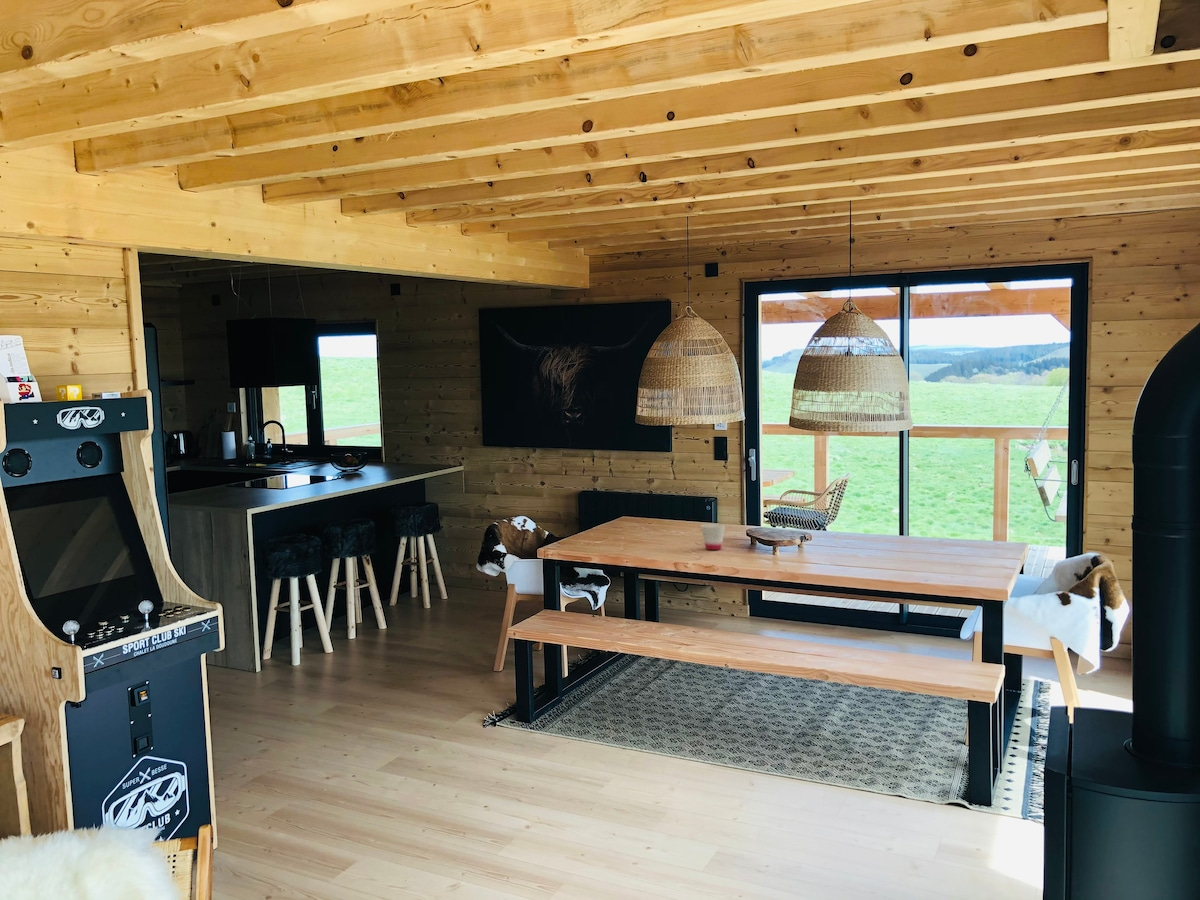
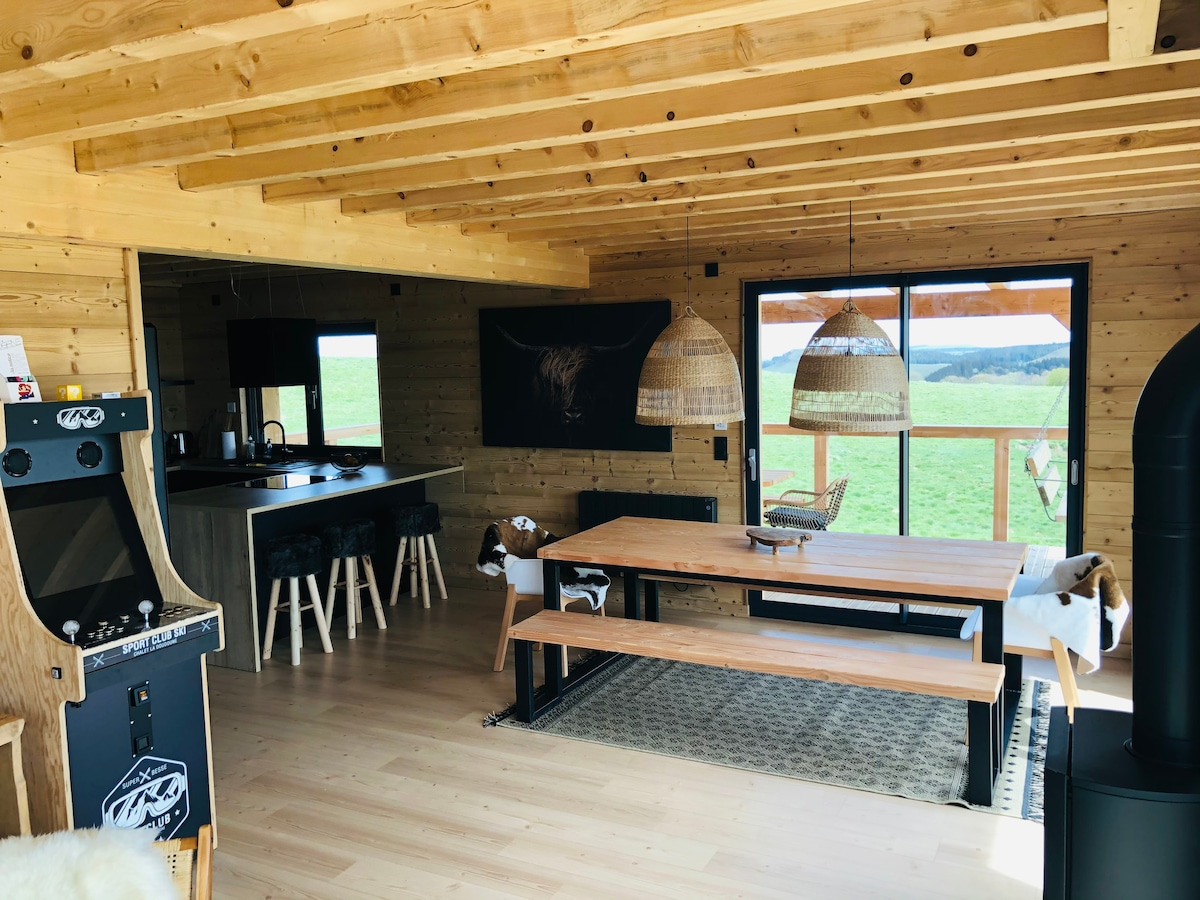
- cup (713, 537)
